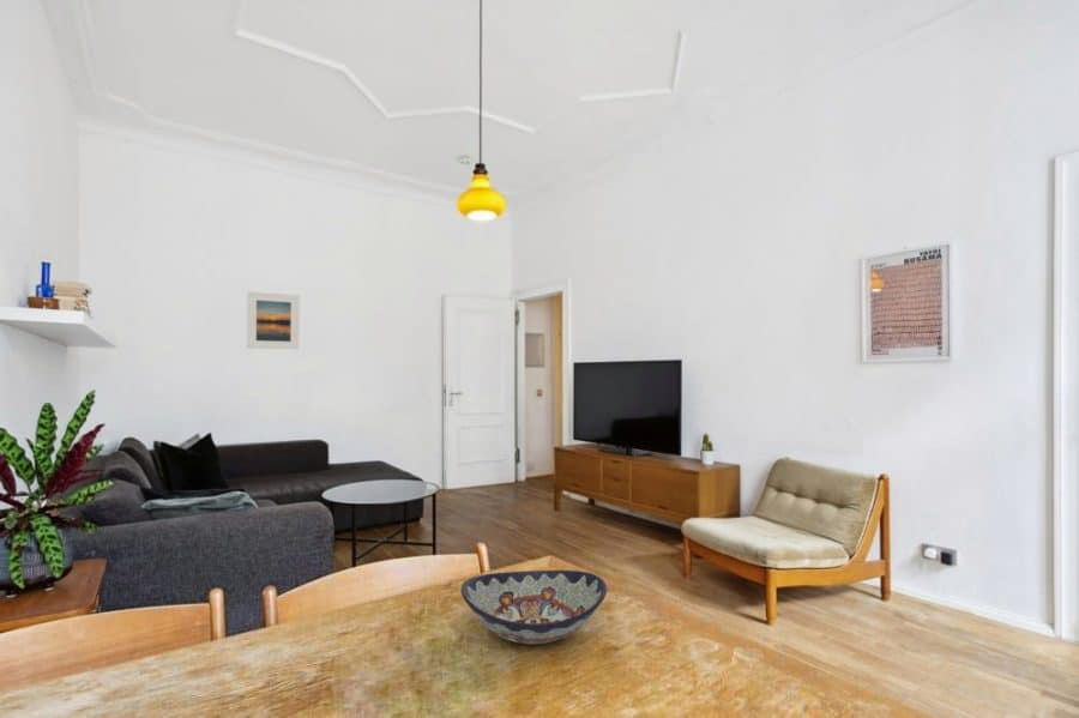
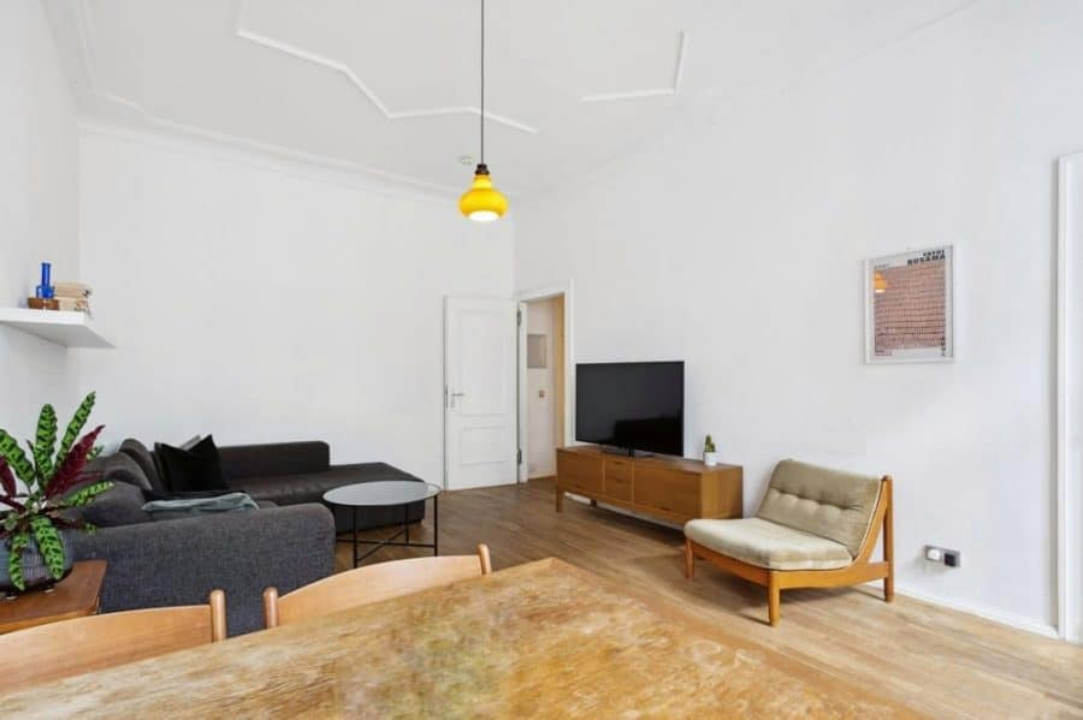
- decorative bowl (534, 609)
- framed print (273, 321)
